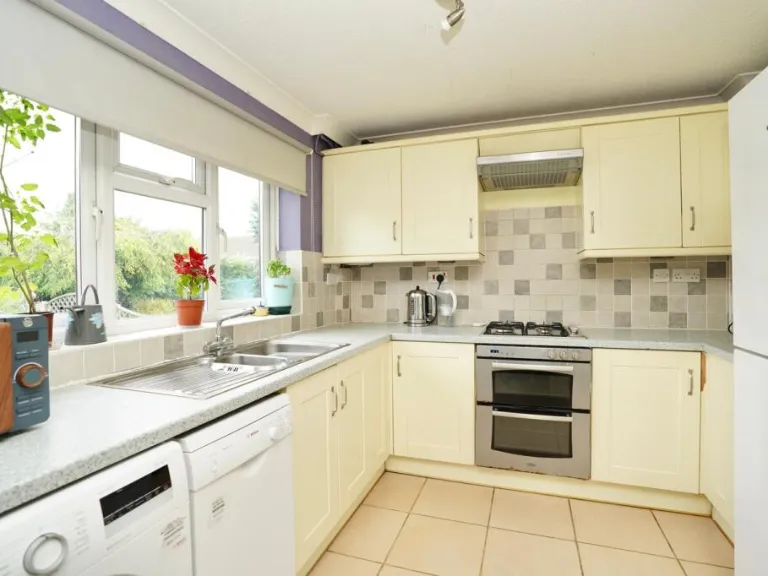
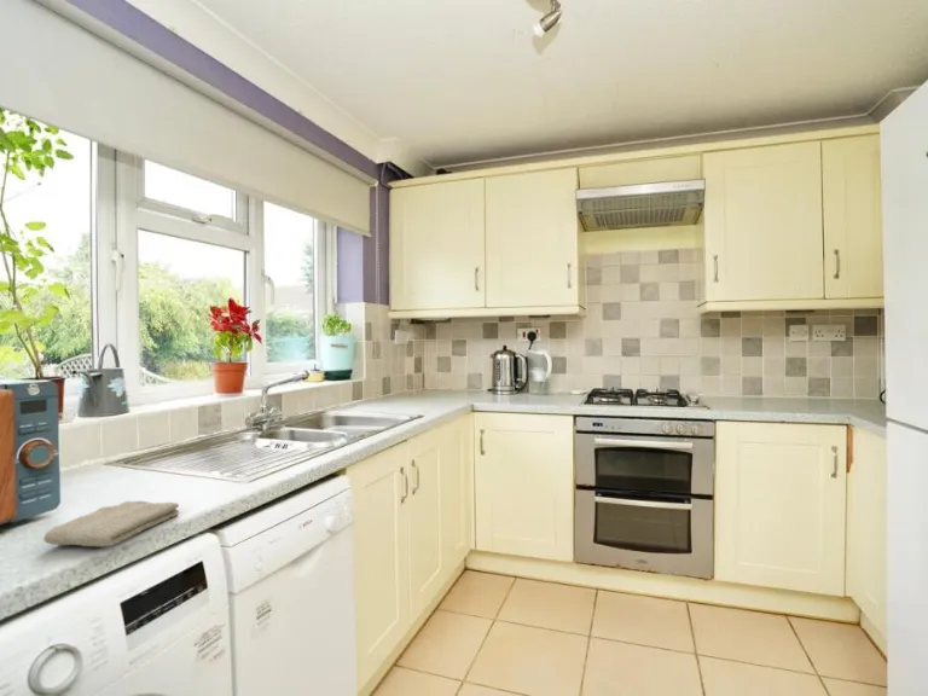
+ washcloth (118, 521)
